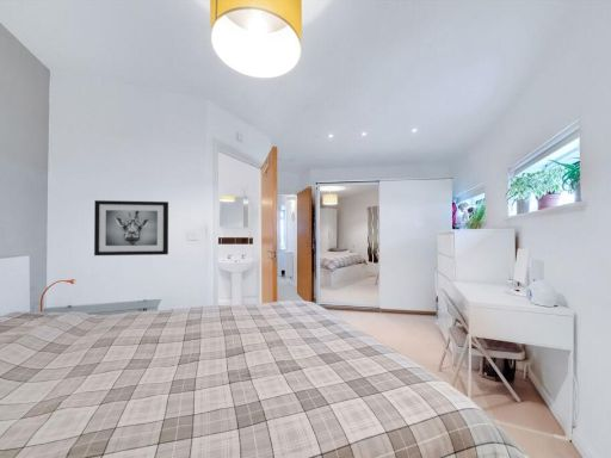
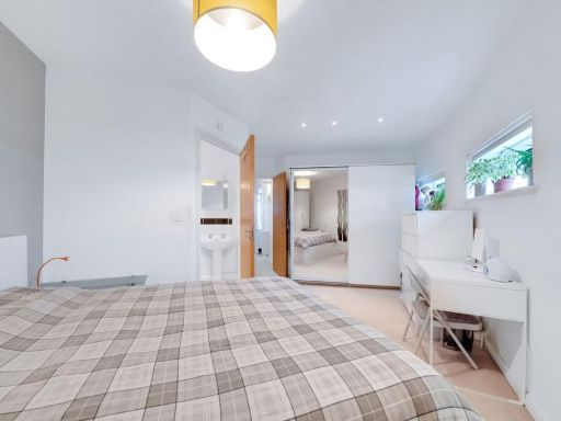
- wall art (132, 228)
